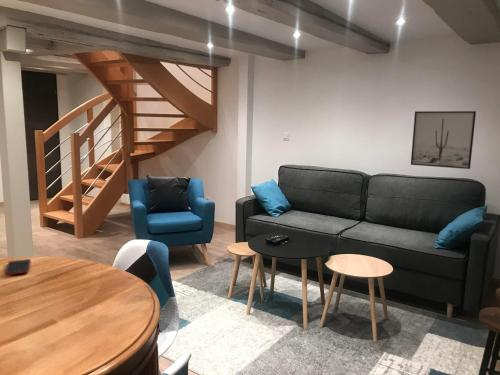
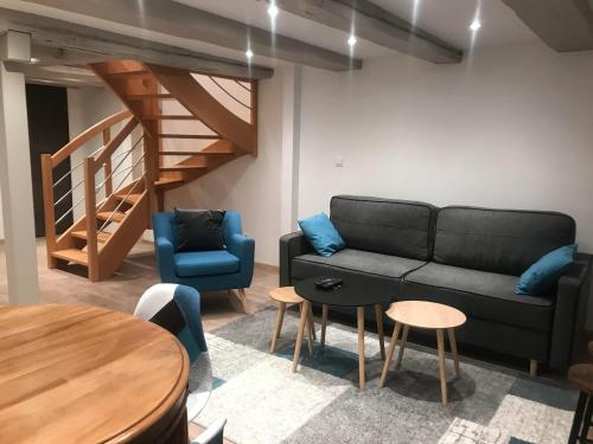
- cell phone (18, 266)
- wall art (441, 139)
